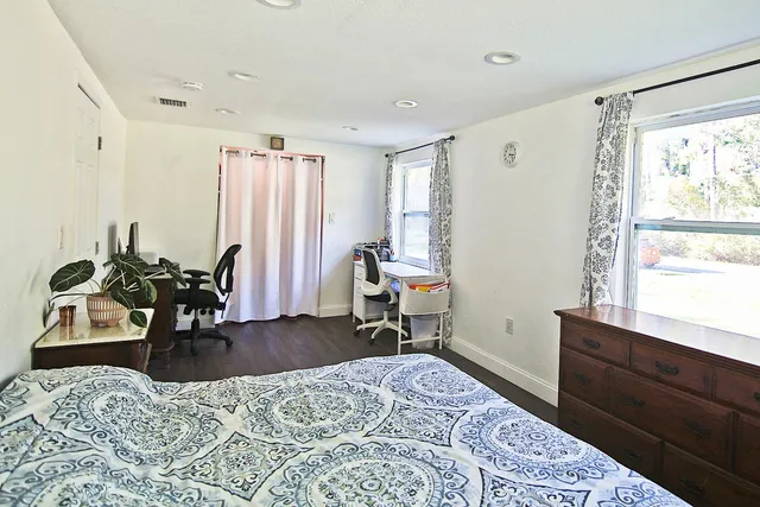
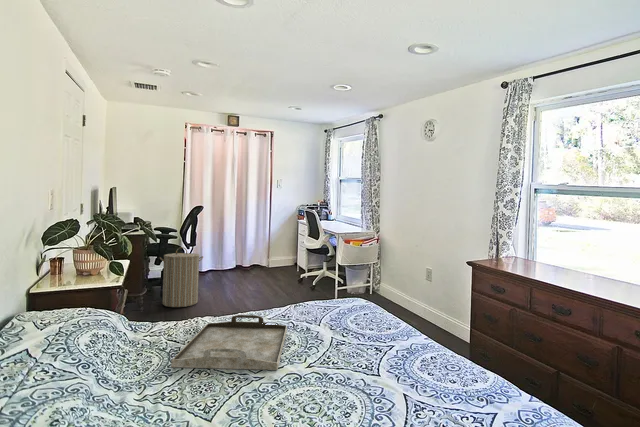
+ laundry hamper (181, 275)
+ serving tray (237, 338)
